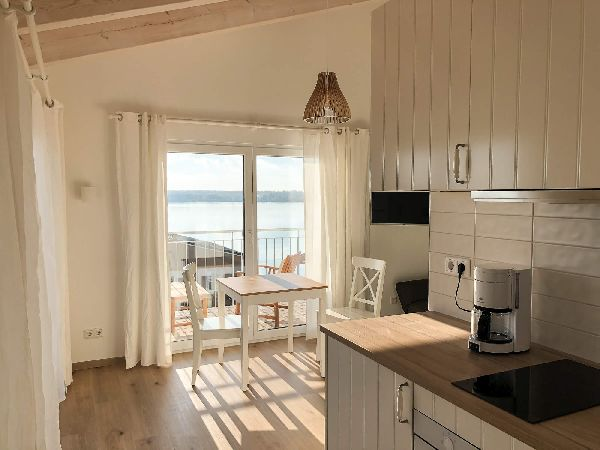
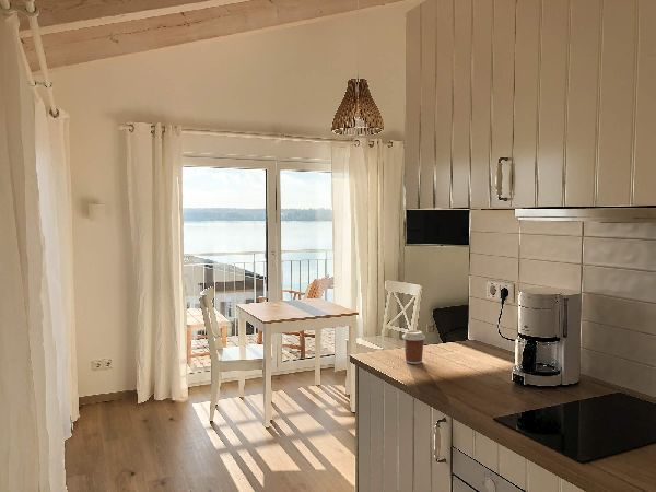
+ coffee cup (413, 347)
